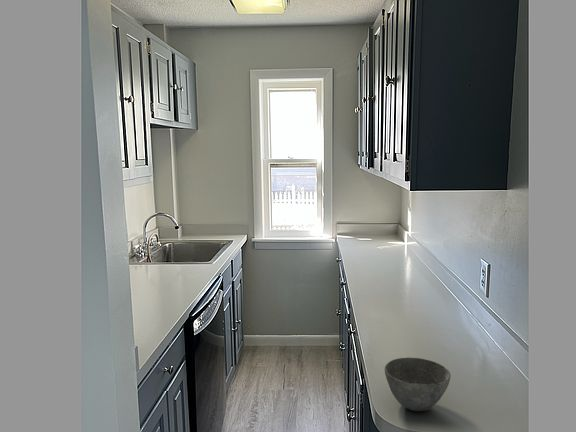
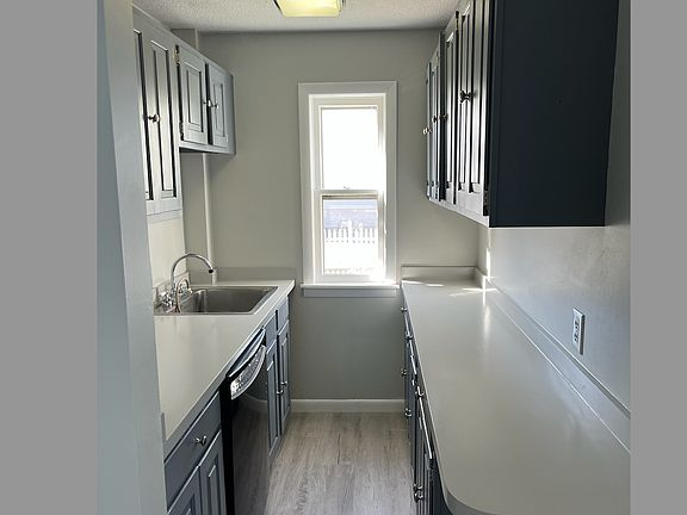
- bowl (416, 387)
